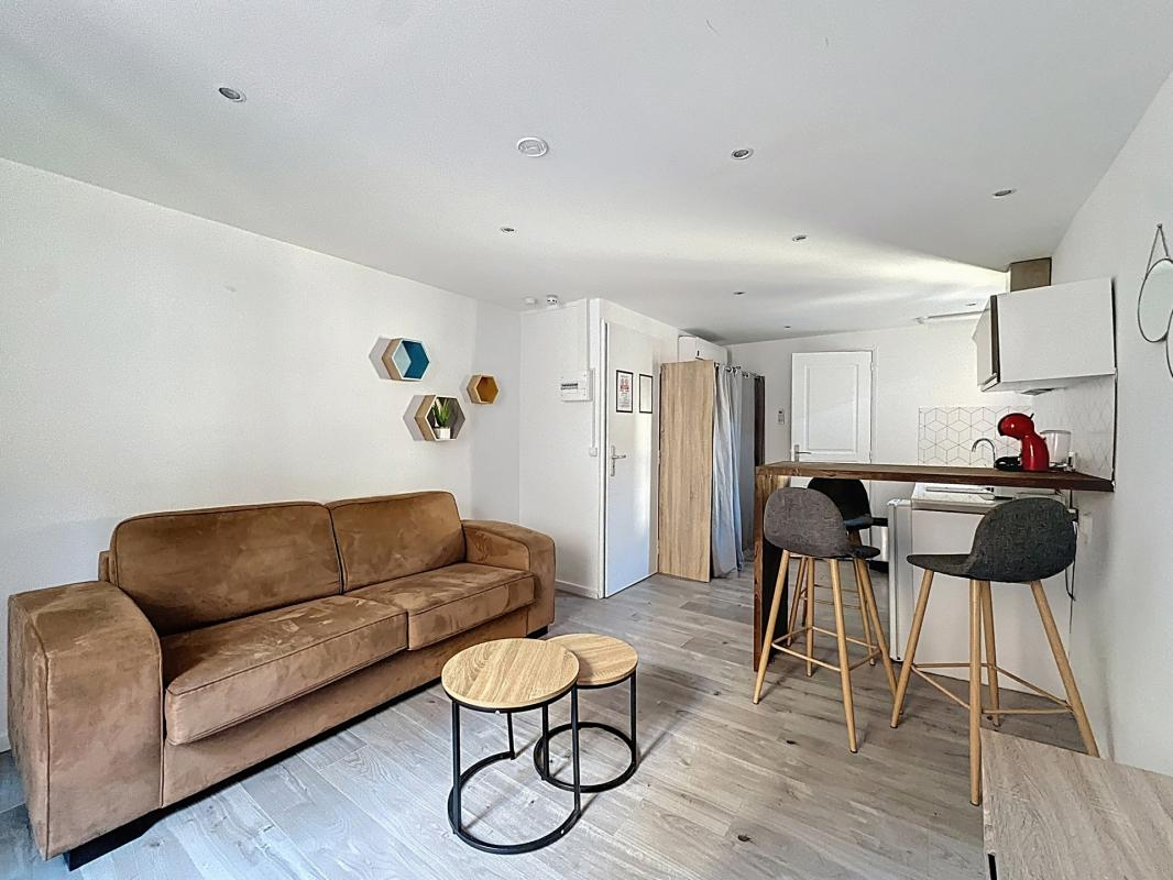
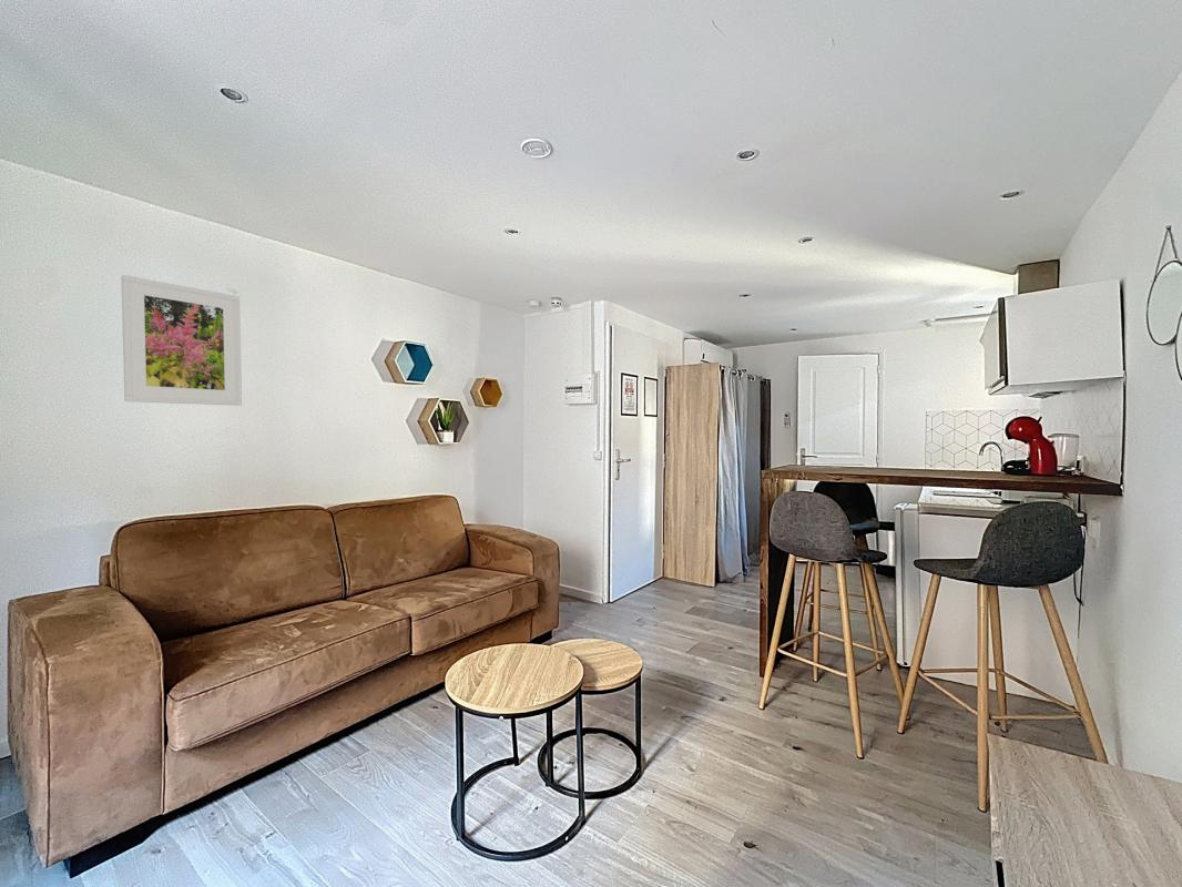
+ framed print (185, 345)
